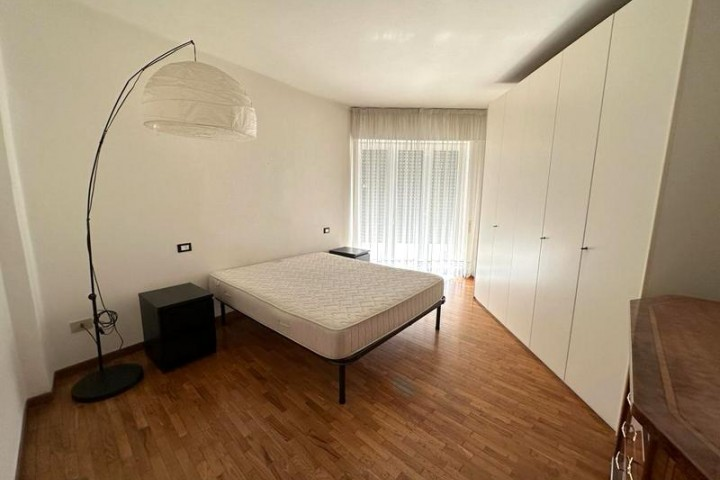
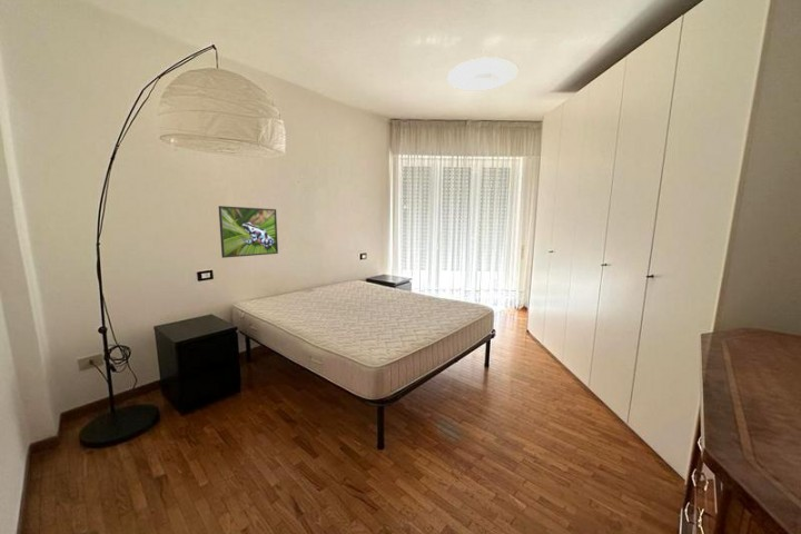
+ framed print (250, 231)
+ ceiling light (482, 72)
